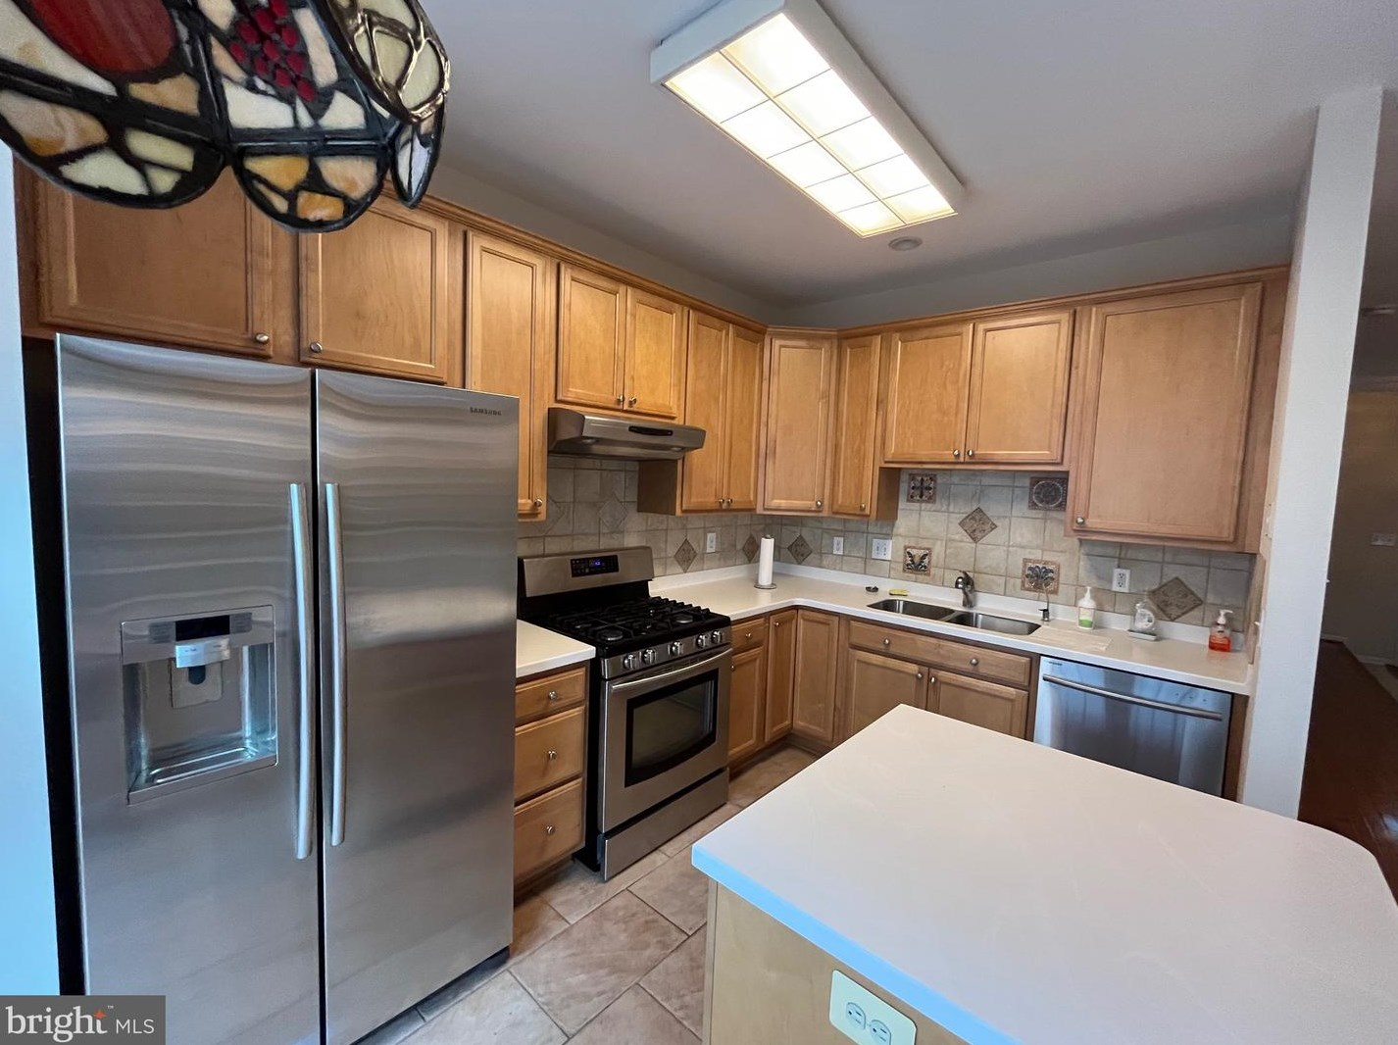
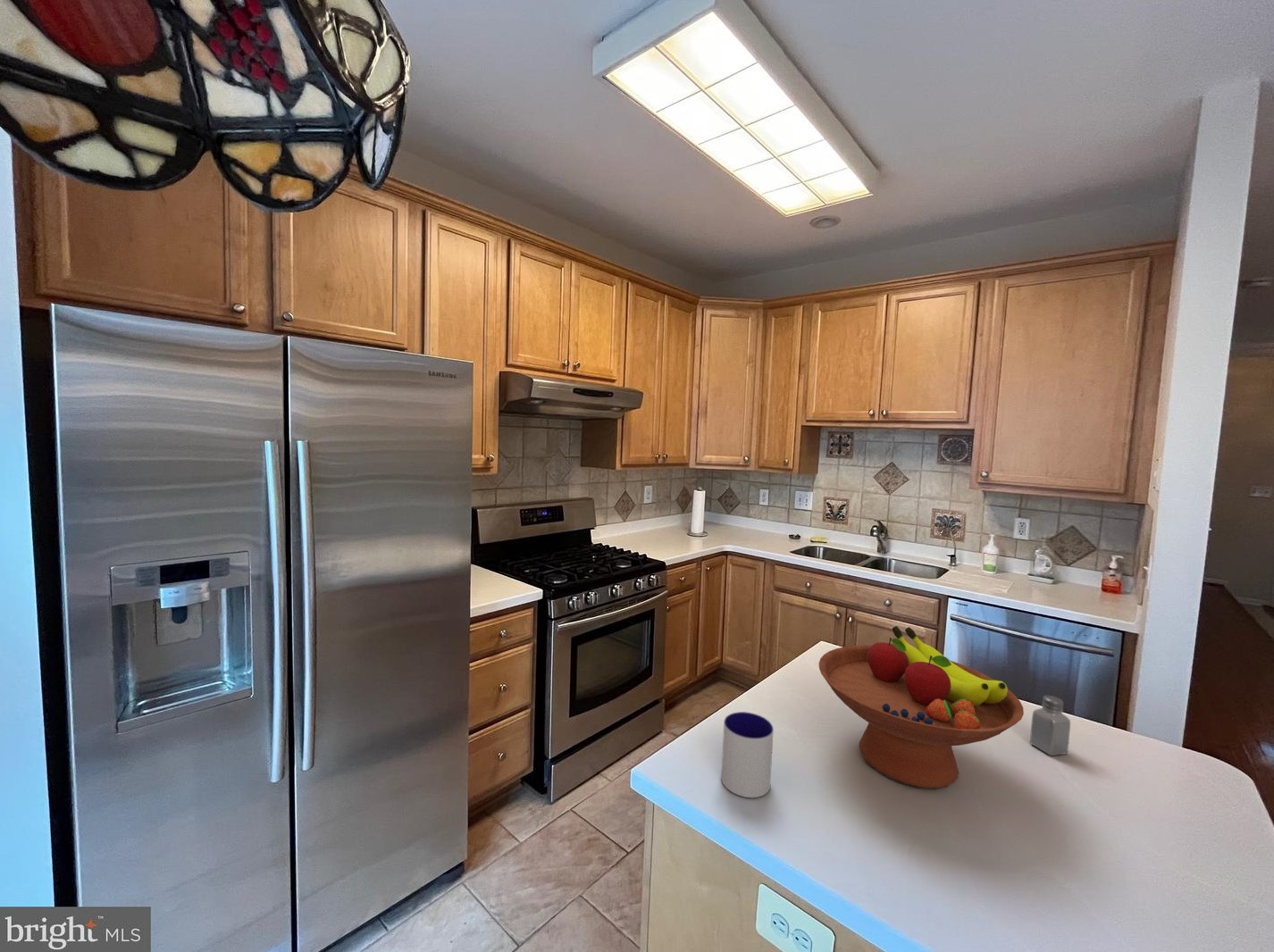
+ saltshaker (1051, 723)
+ fruit bowl (910, 706)
+ mug (744, 747)
